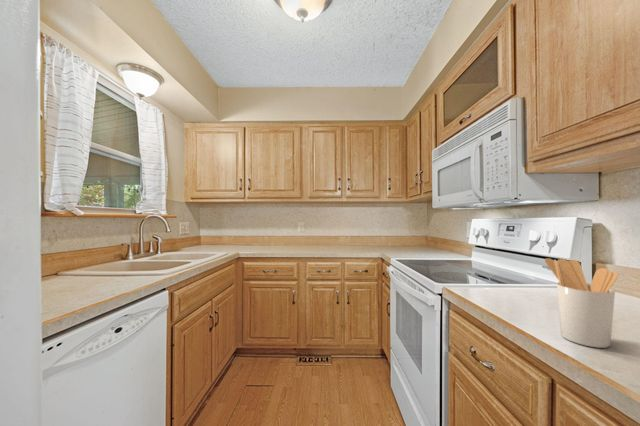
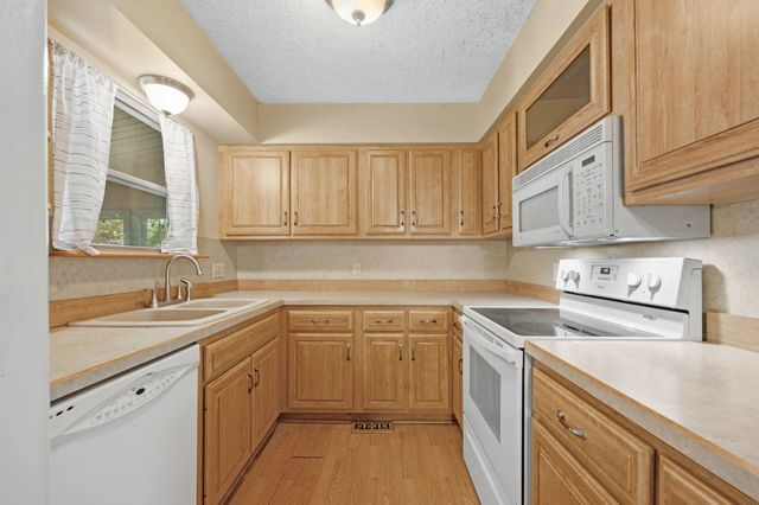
- utensil holder (576, 296)
